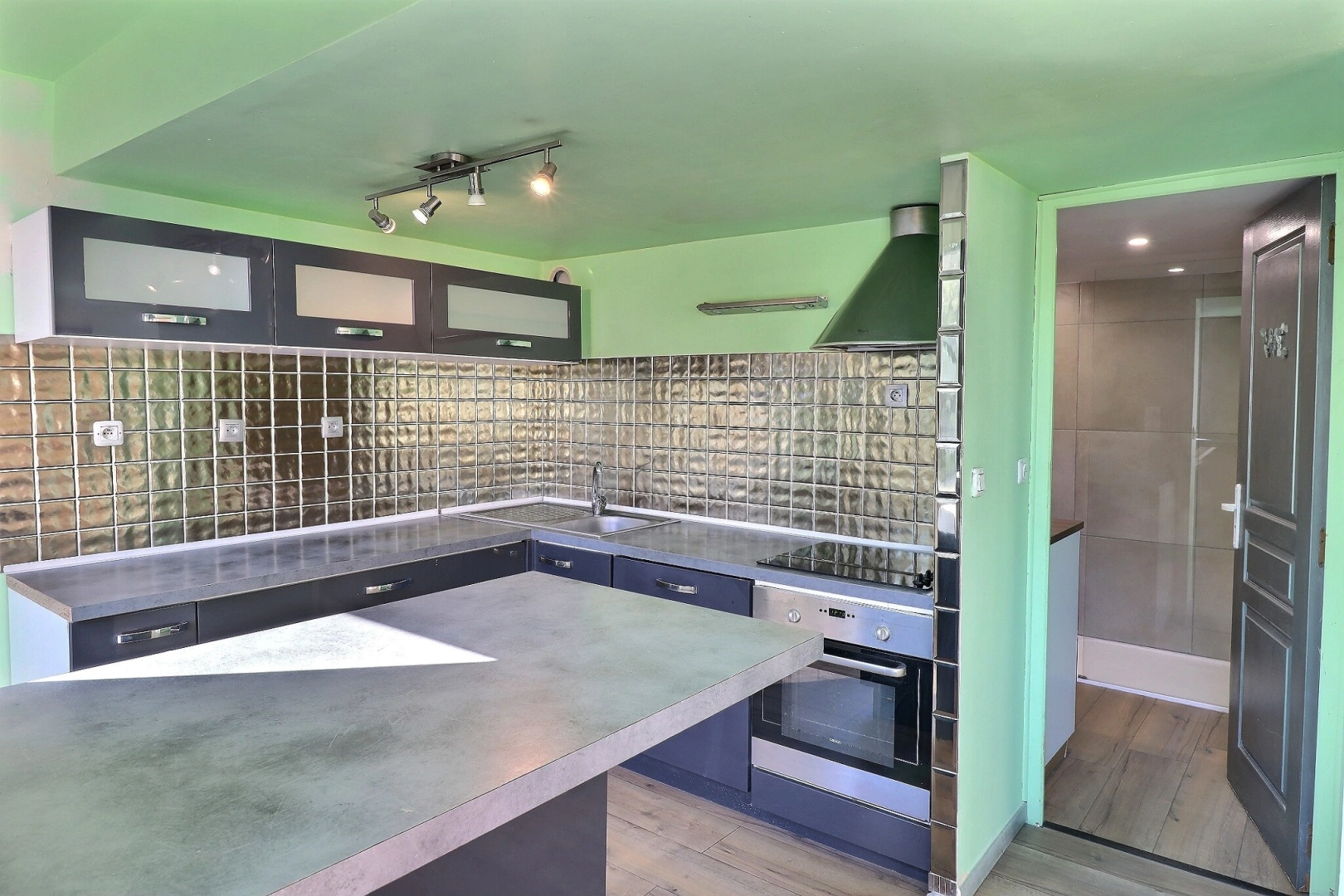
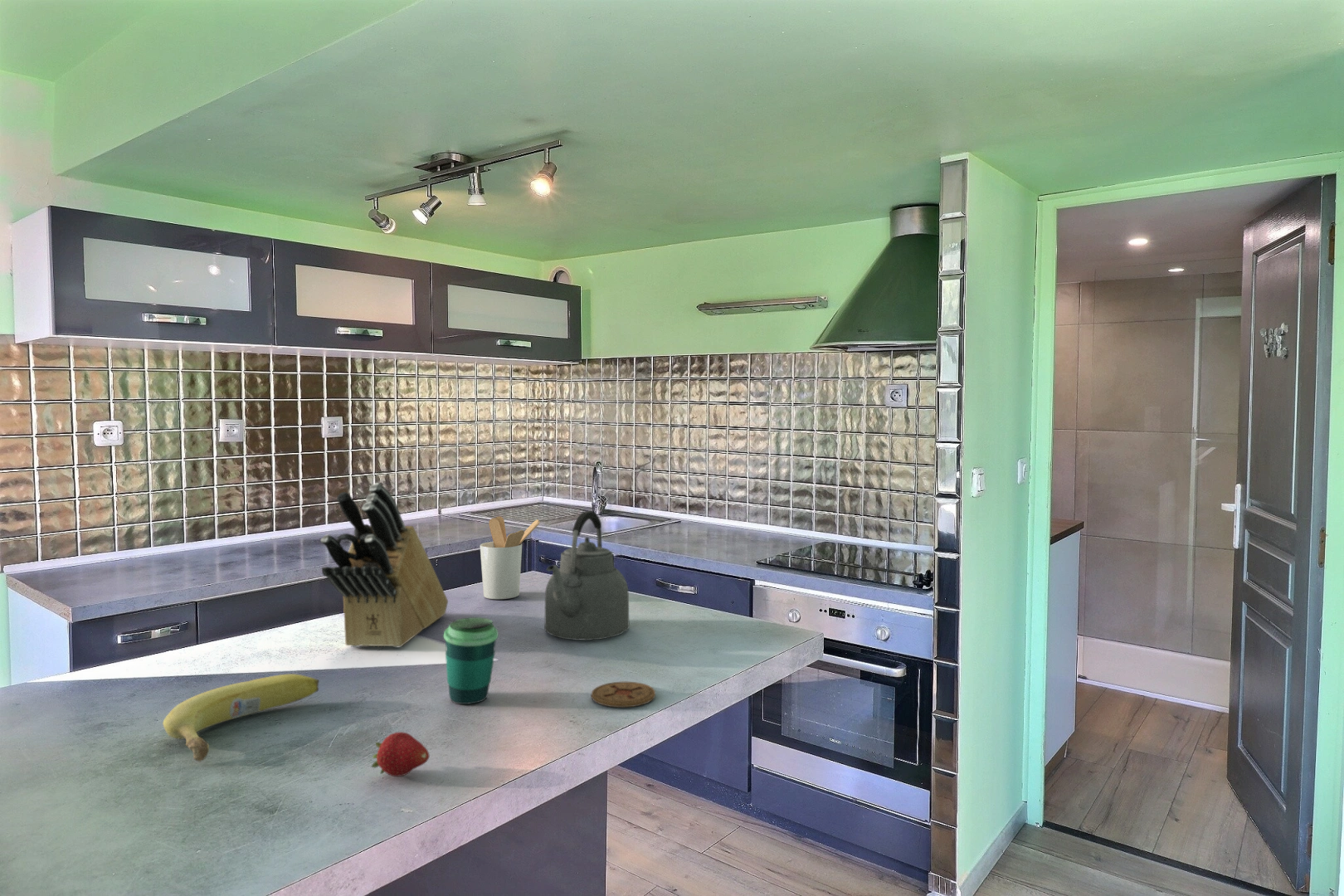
+ cup (471, 661)
+ fruit (402, 755)
+ utensil holder (512, 556)
+ knife block (389, 558)
+ kettle (578, 574)
+ coaster (623, 694)
+ fruit (240, 713)
